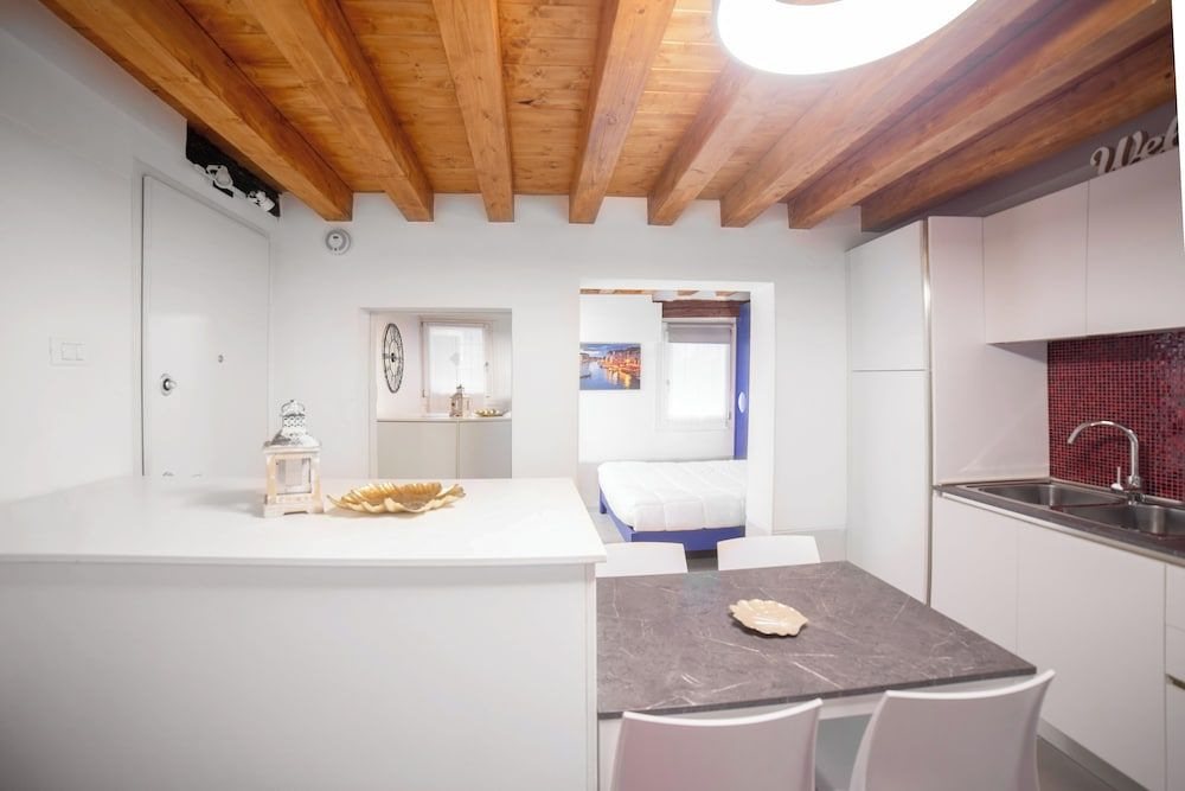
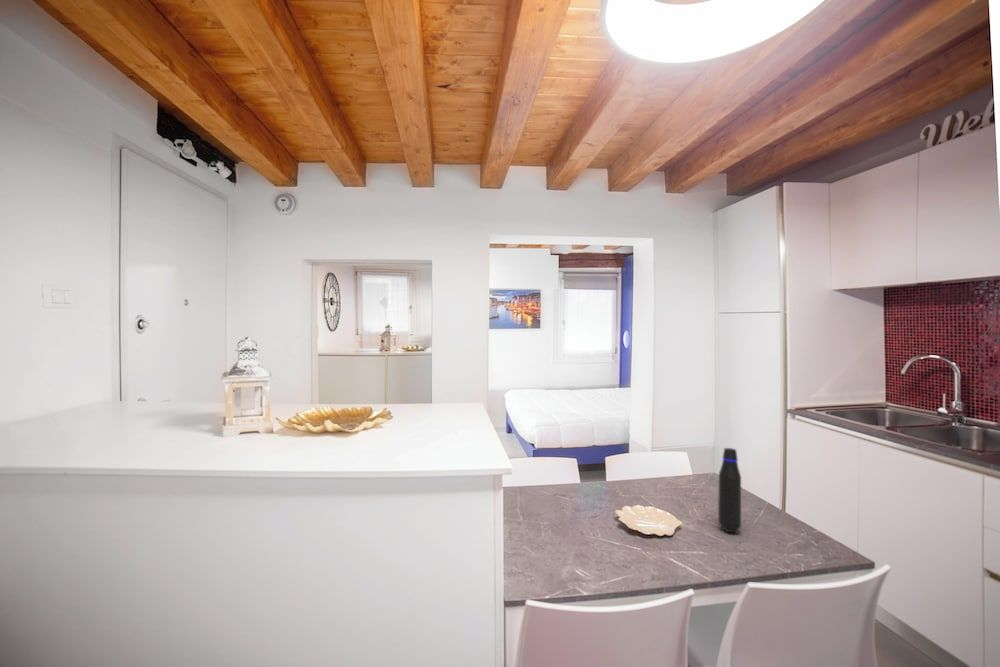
+ water bottle (729, 489)
